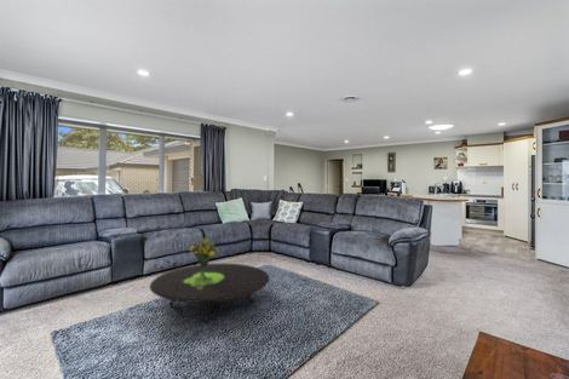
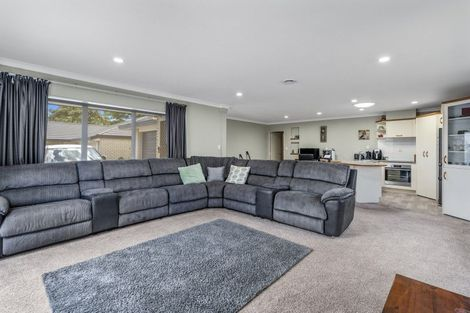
- bouquet (203, 258)
- table (212, 291)
